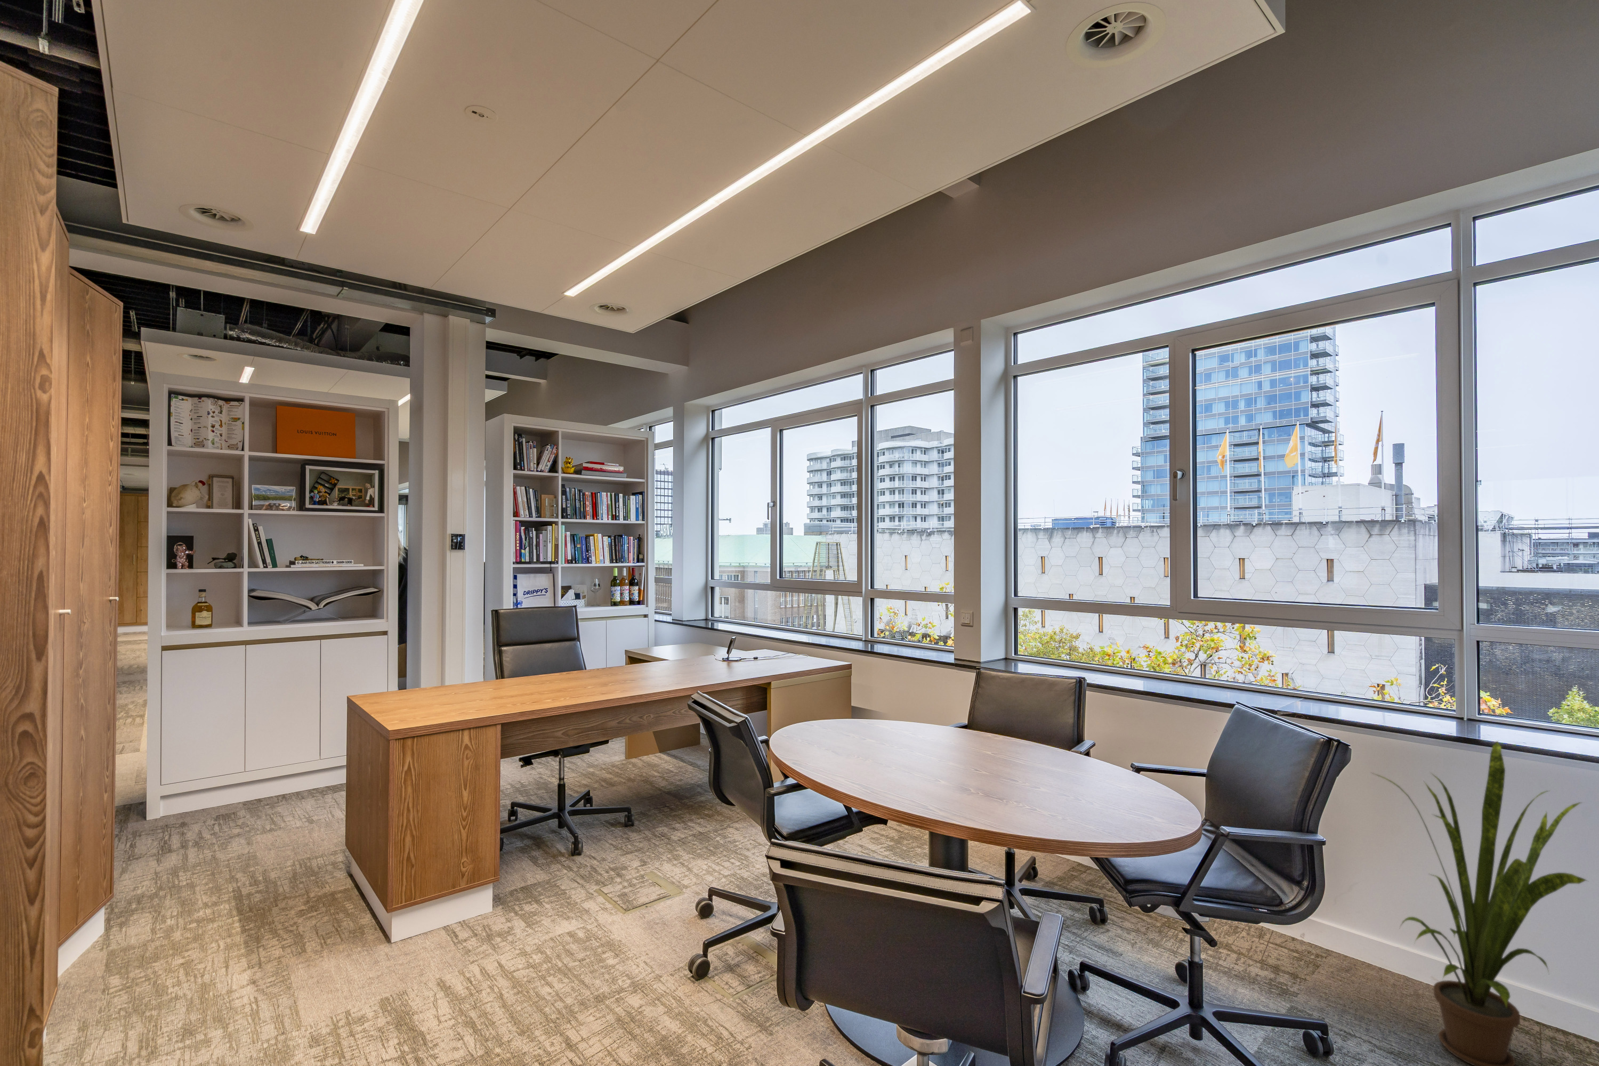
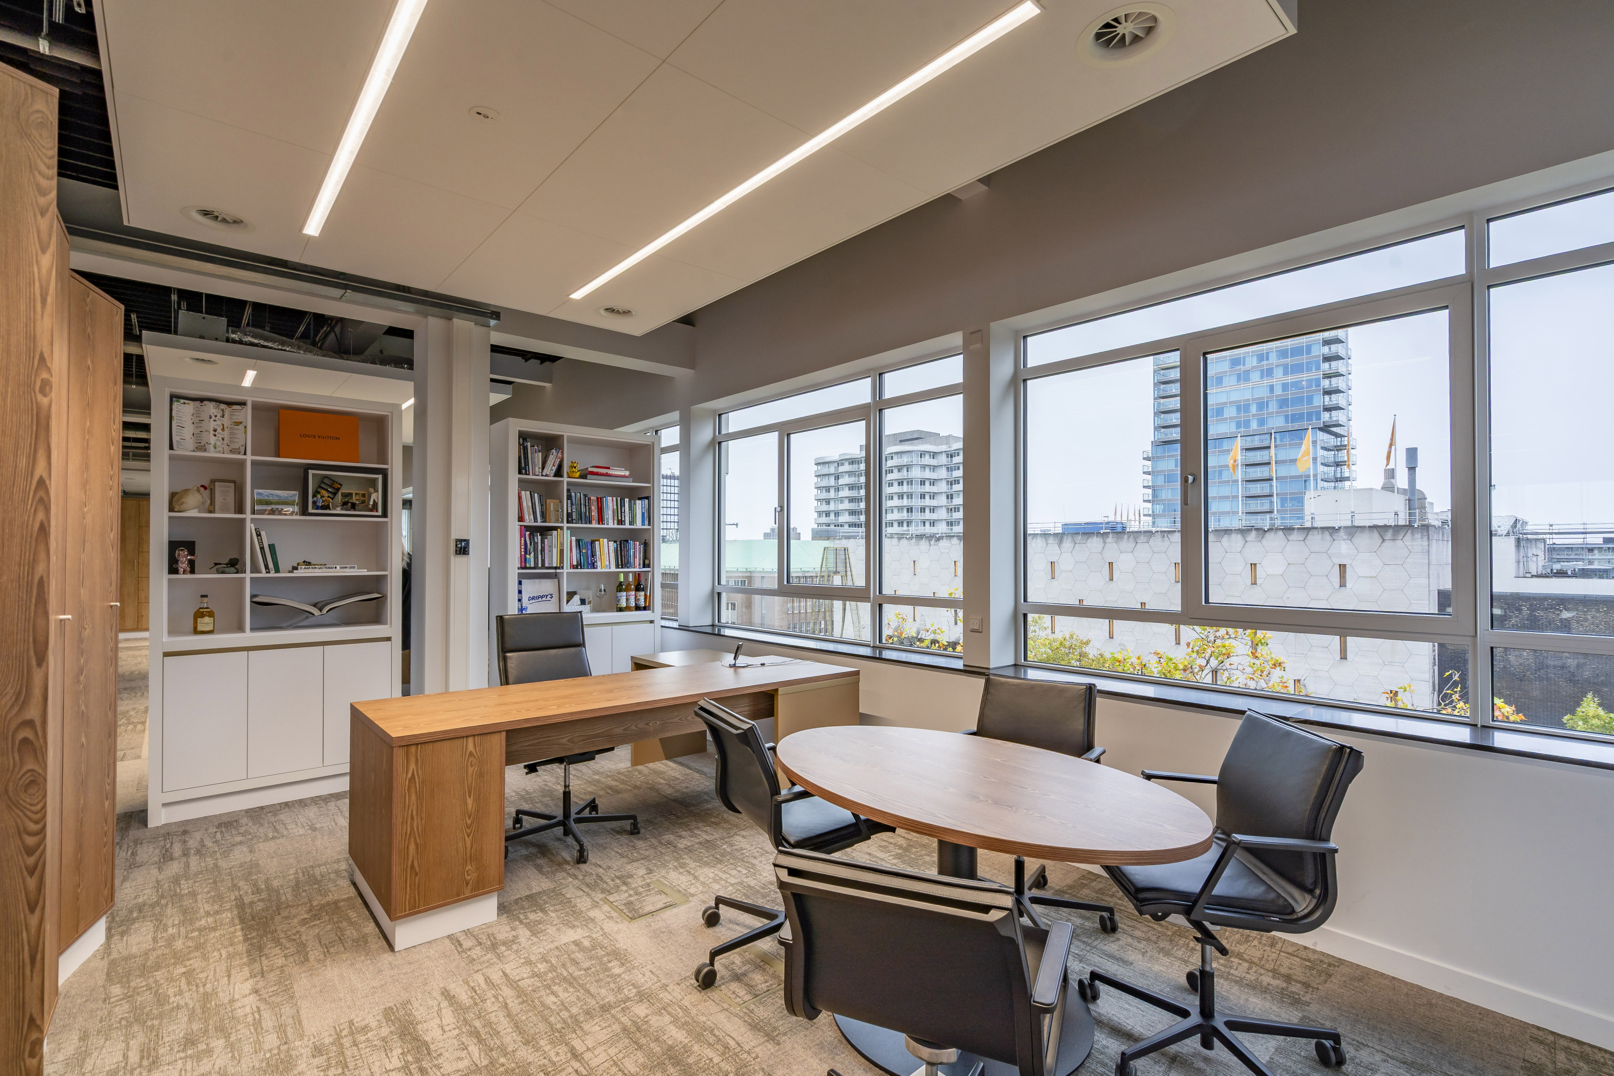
- house plant (1471, 898)
